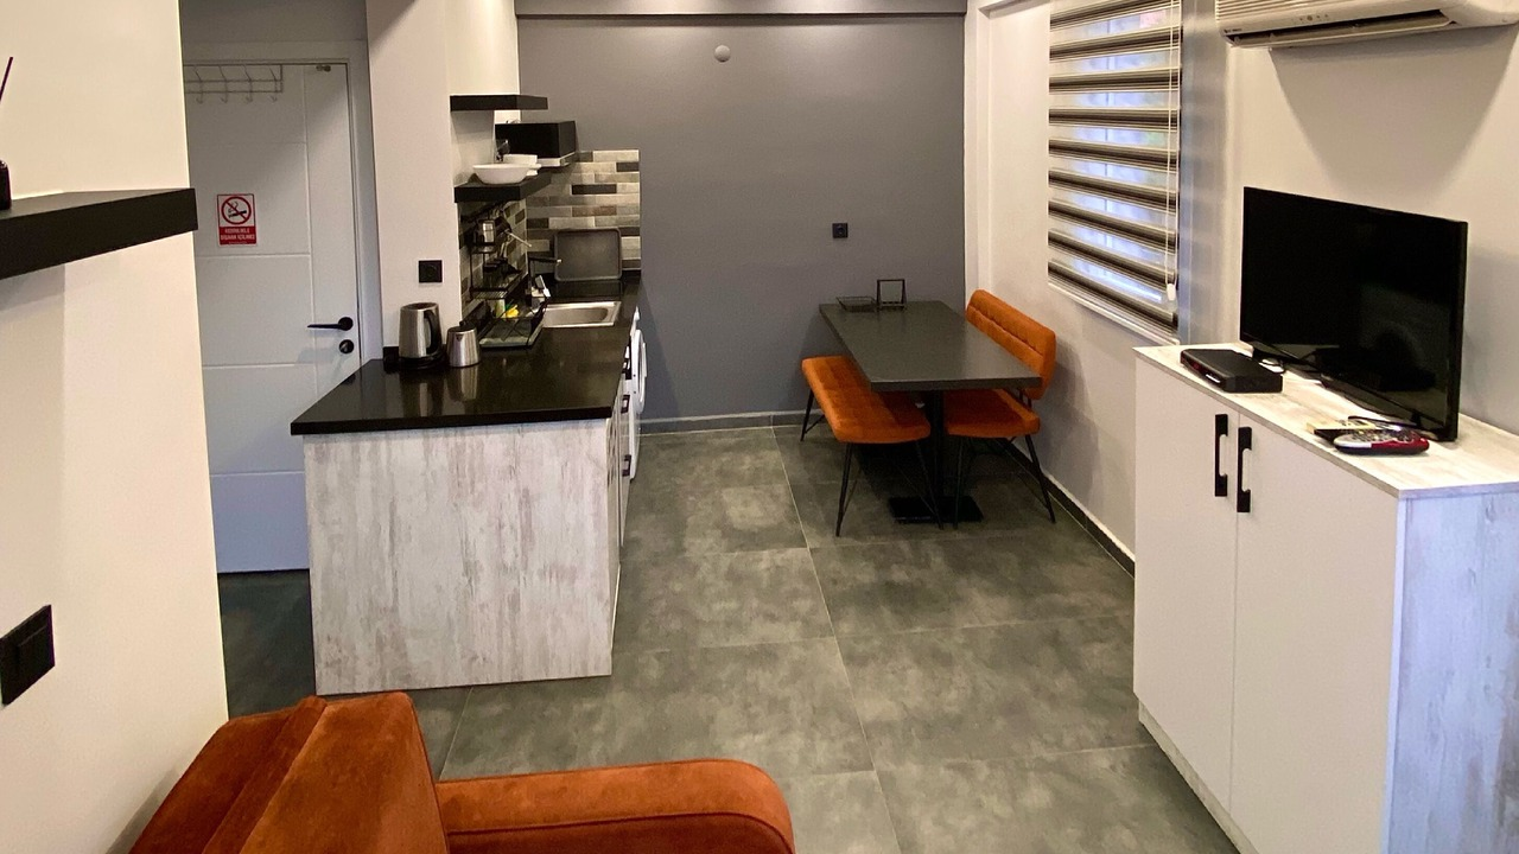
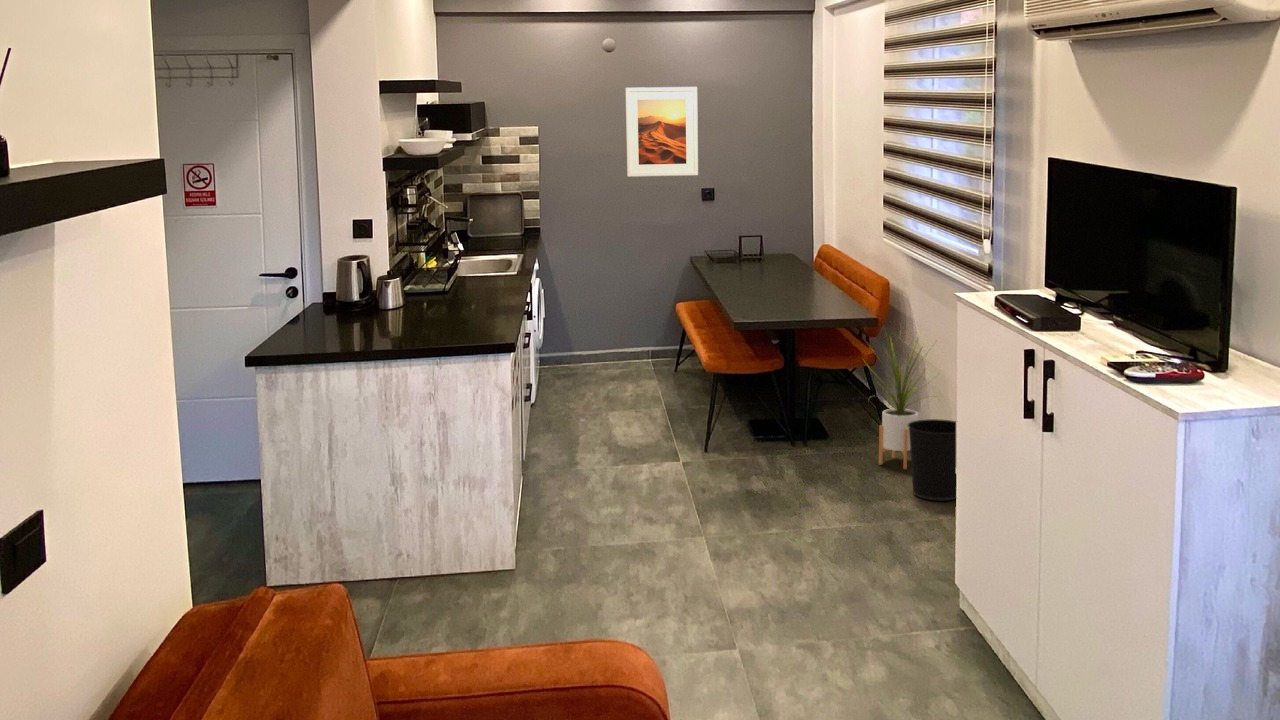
+ wastebasket (937, 460)
+ house plant (902, 396)
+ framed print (662, 131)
